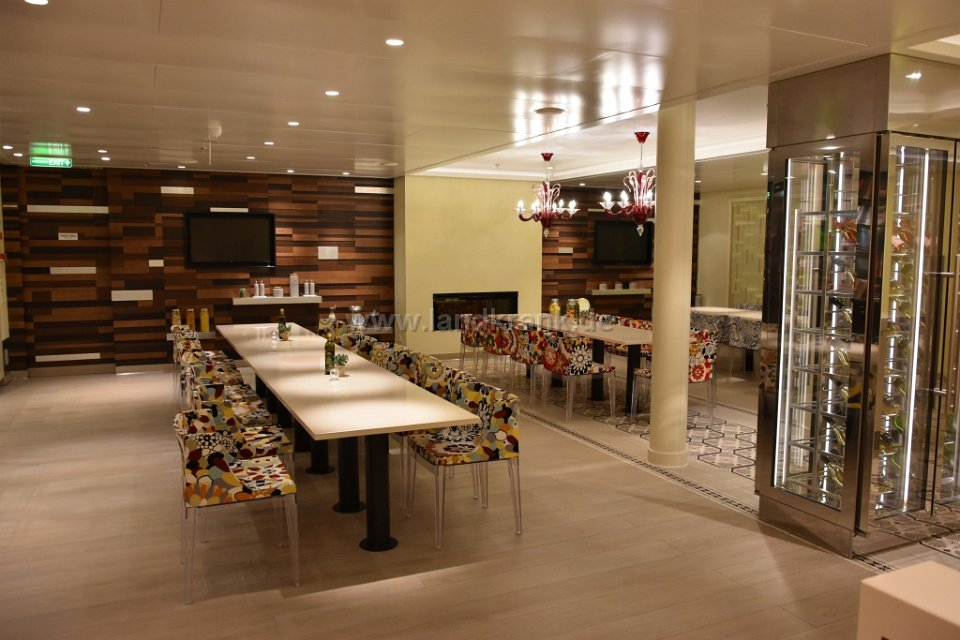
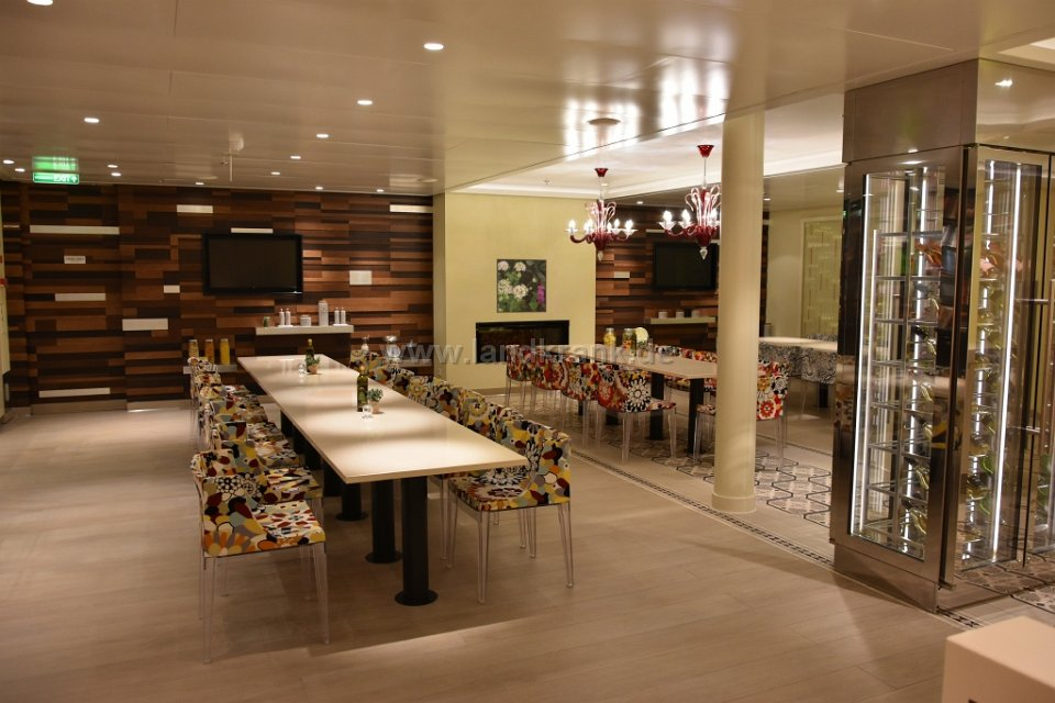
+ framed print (521, 286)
